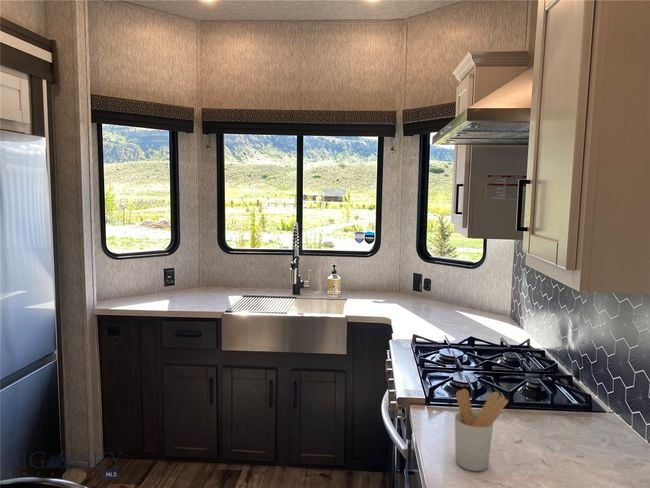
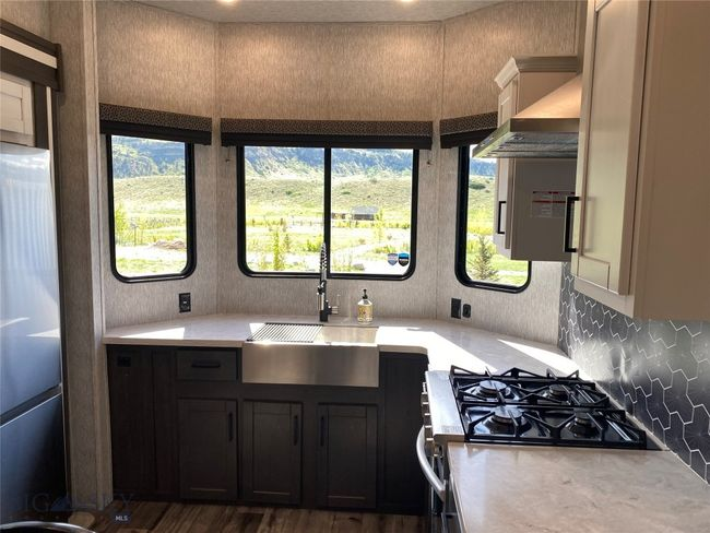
- utensil holder (481, 428)
